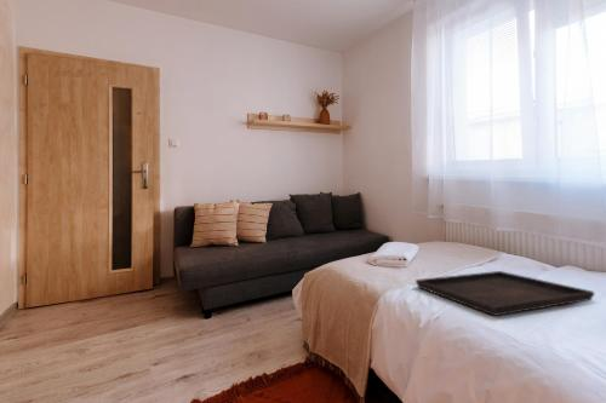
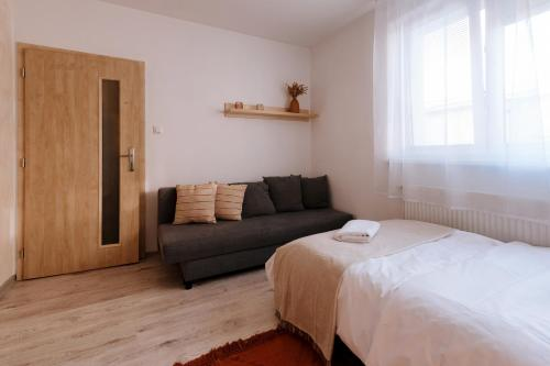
- serving tray (497, 289)
